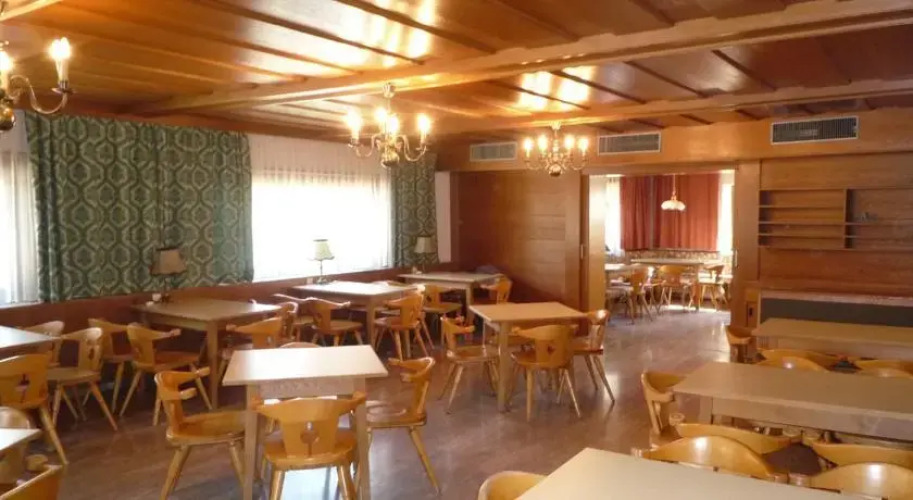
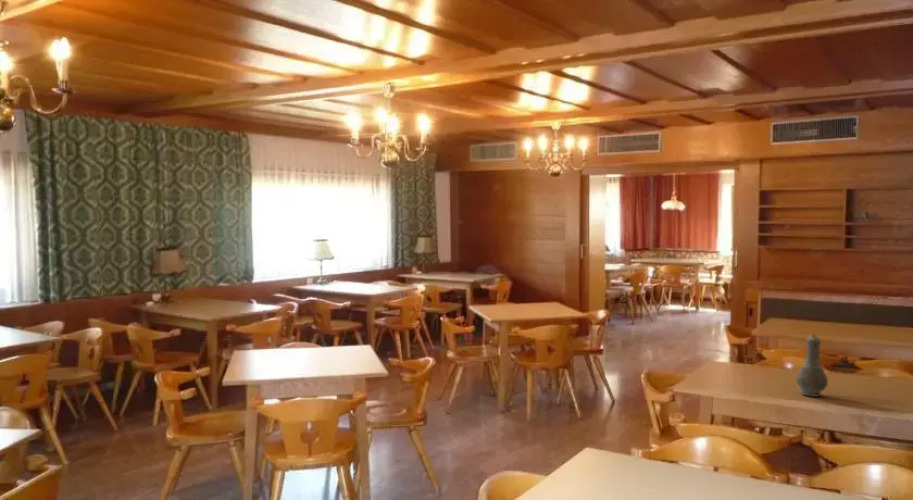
+ vase (811, 364)
